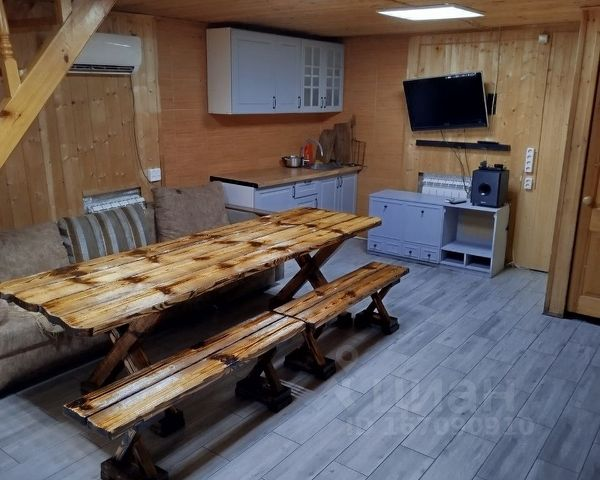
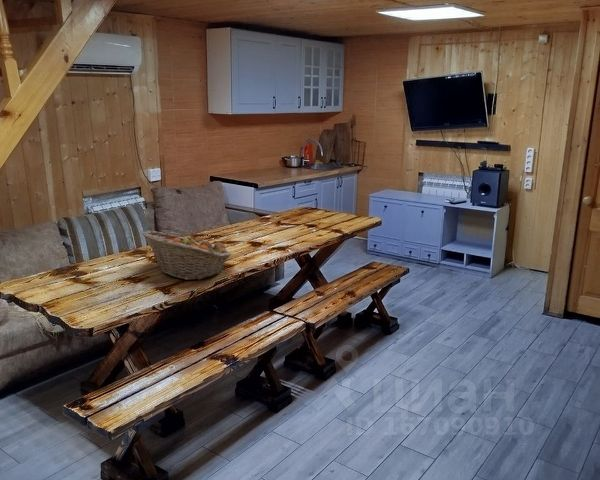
+ fruit basket (186, 250)
